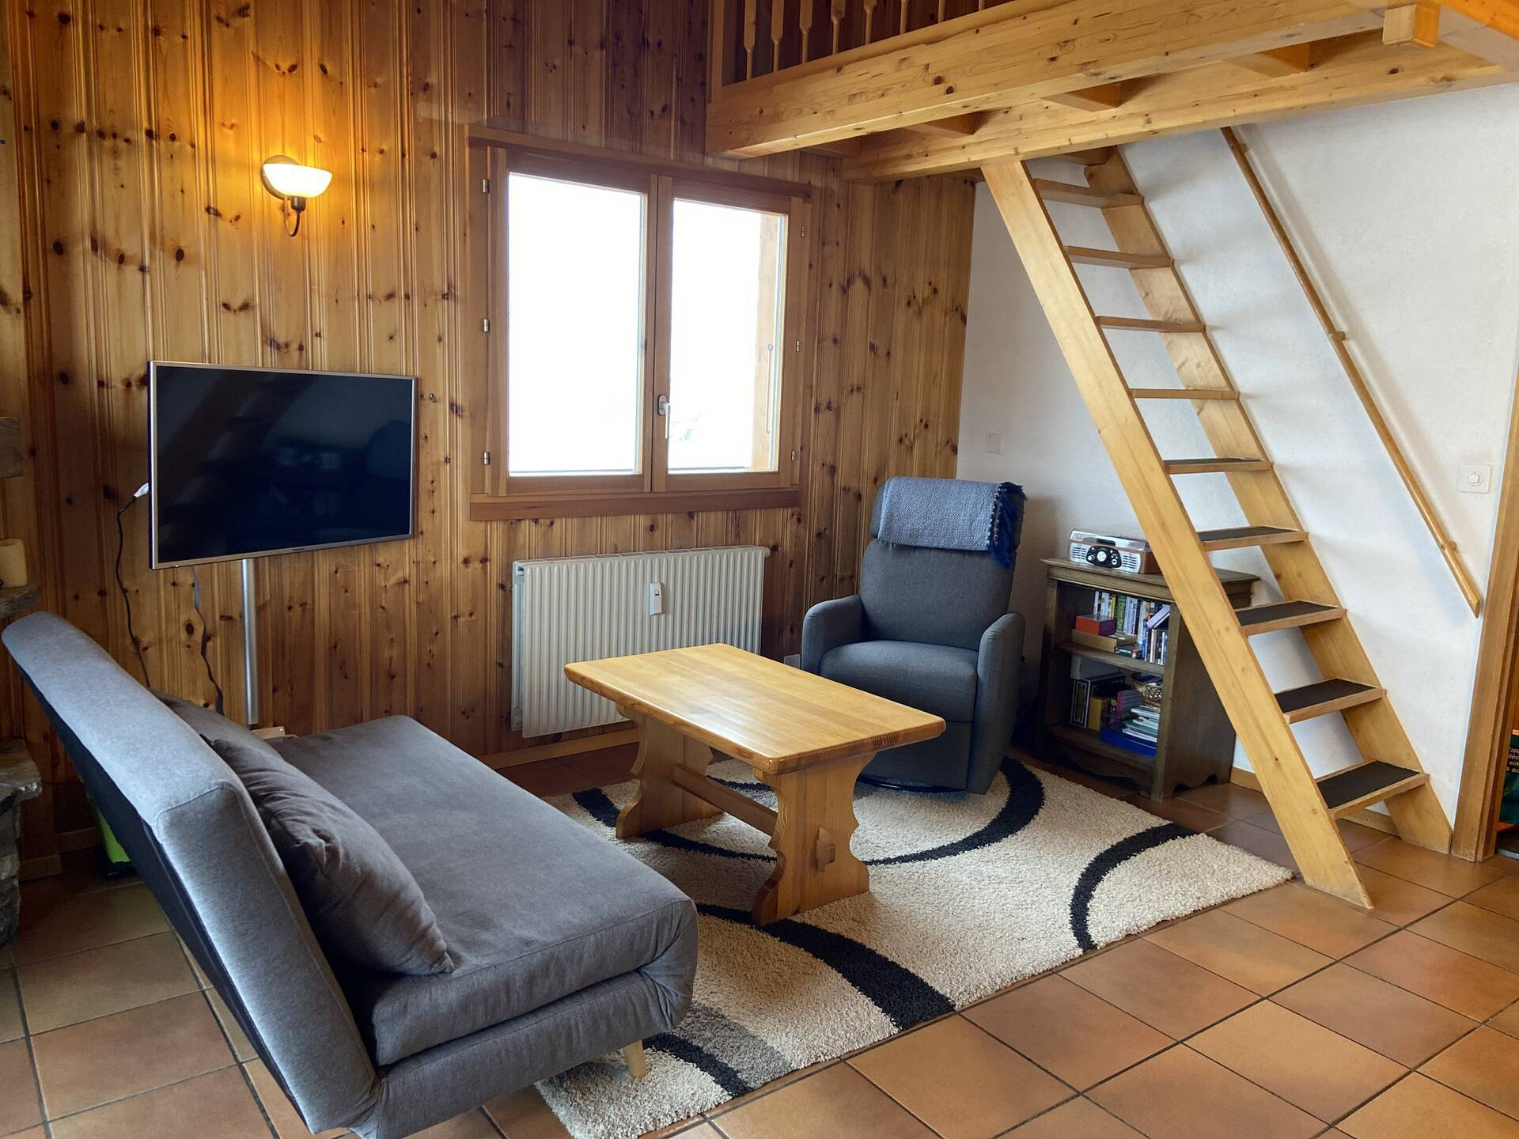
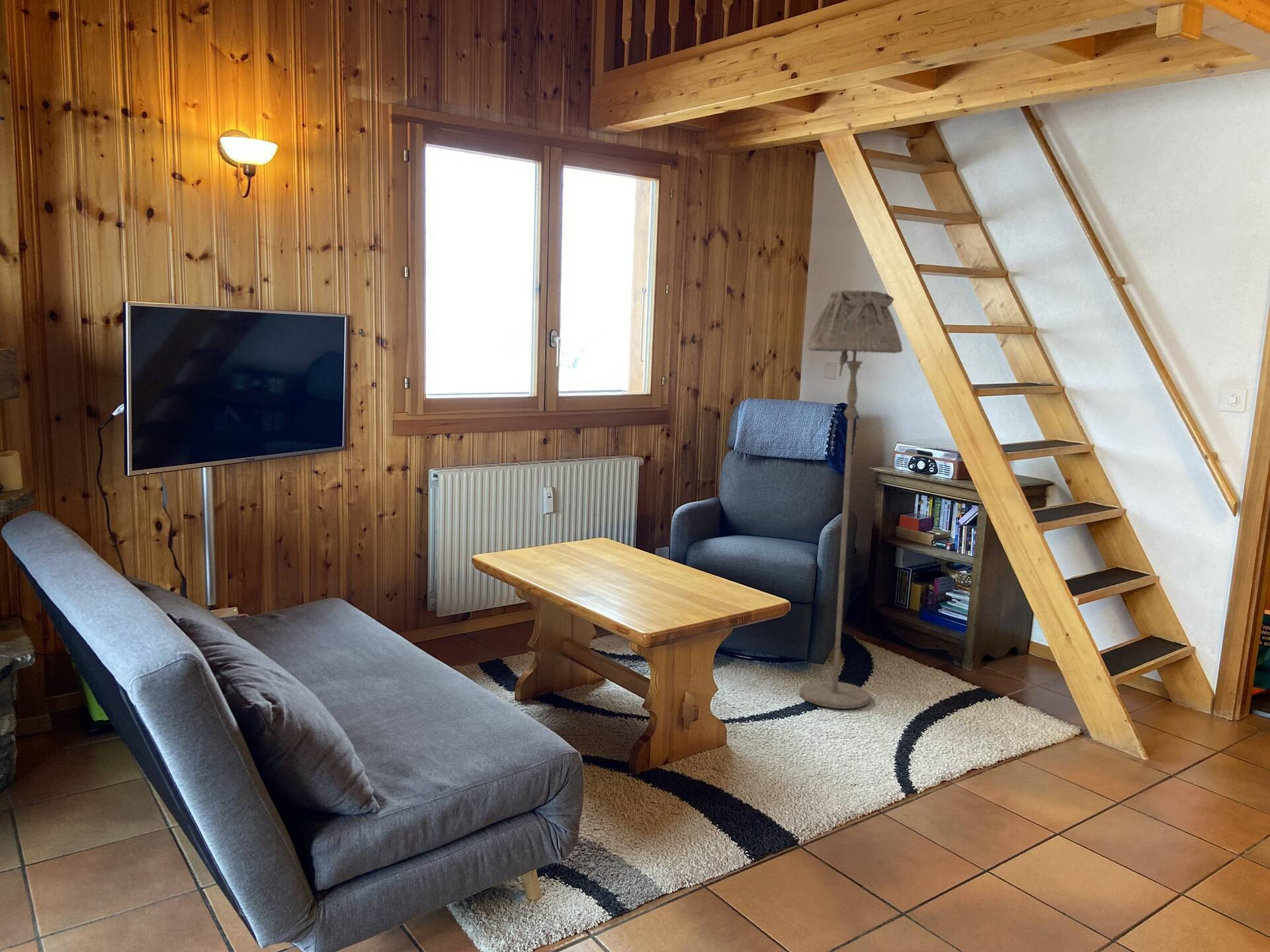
+ floor lamp (845, 499)
